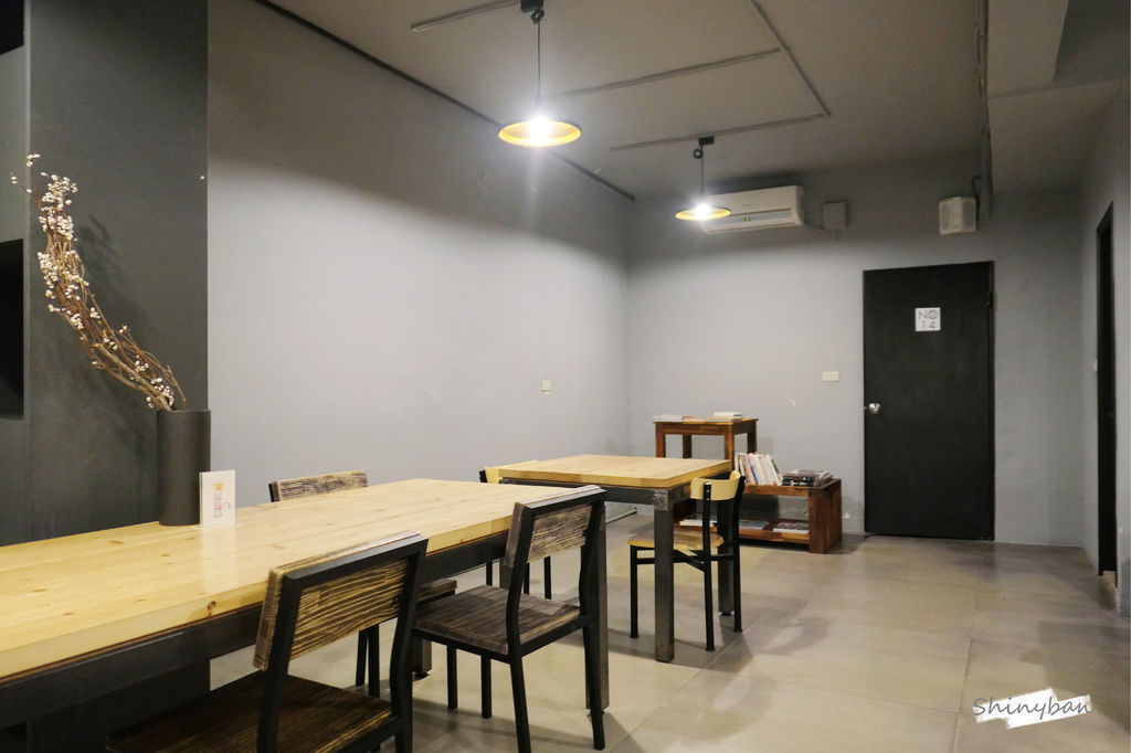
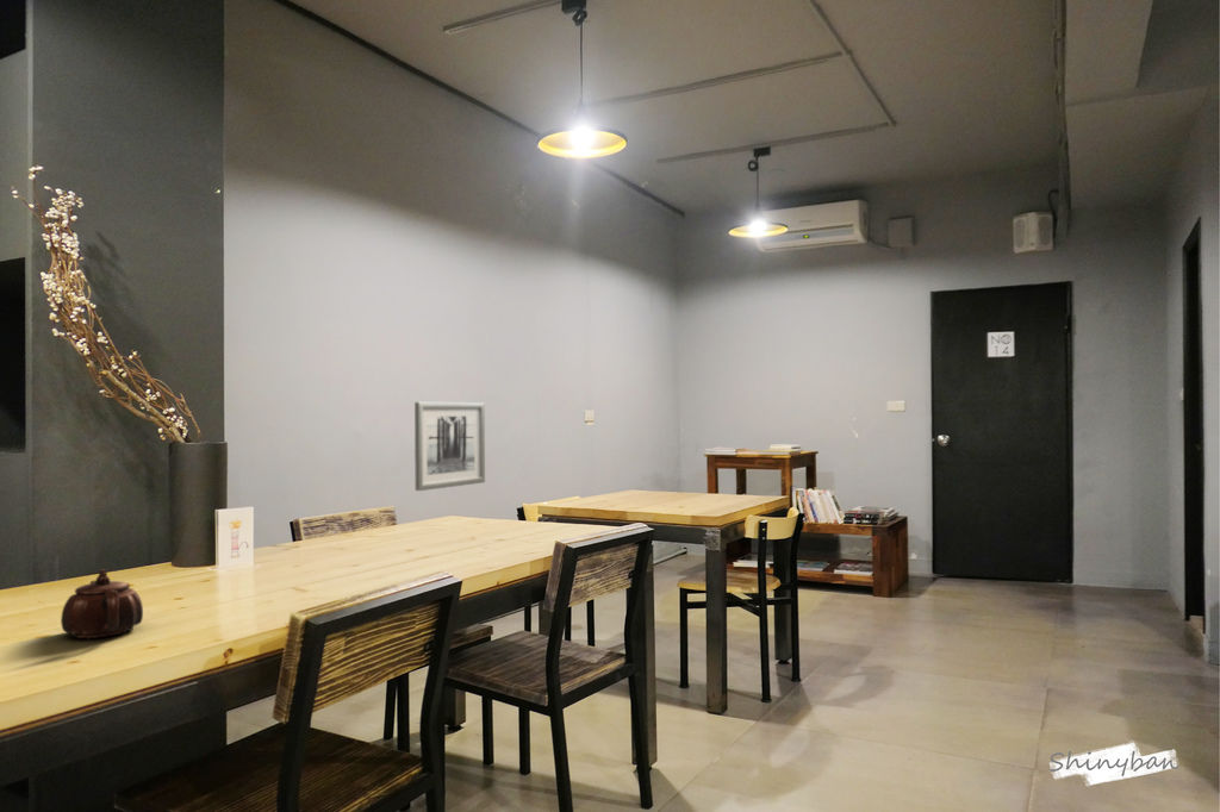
+ teapot (102, 600)
+ wall art (452, 444)
